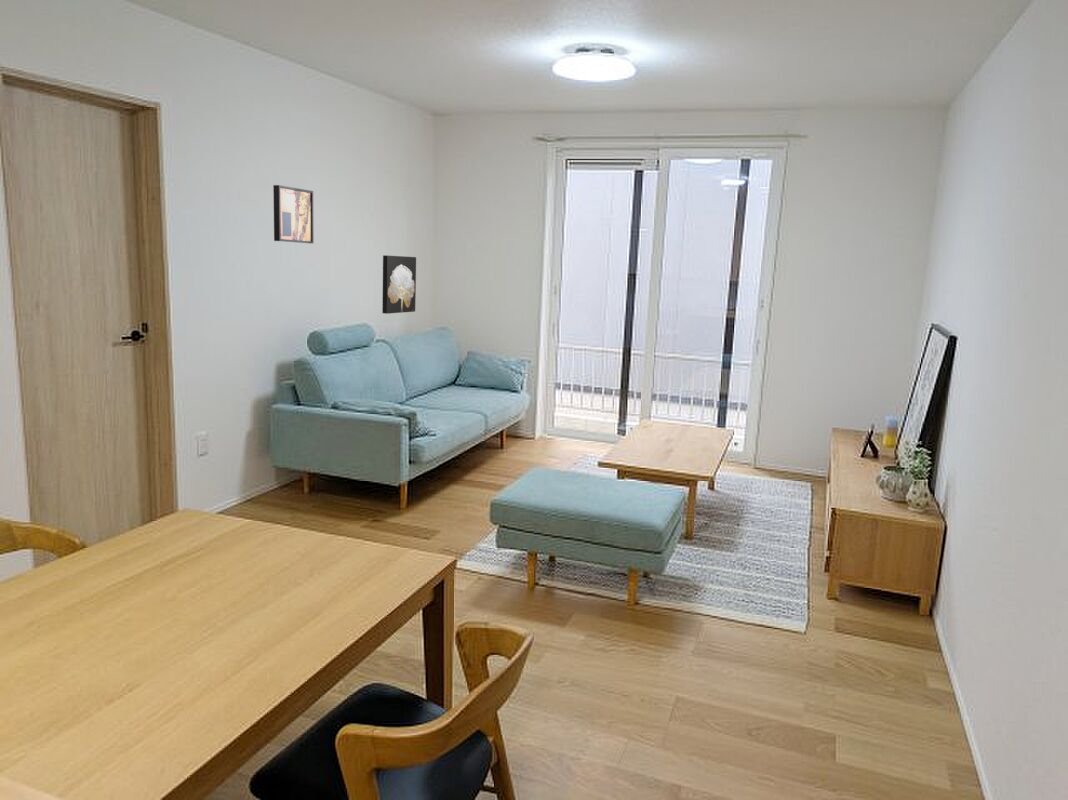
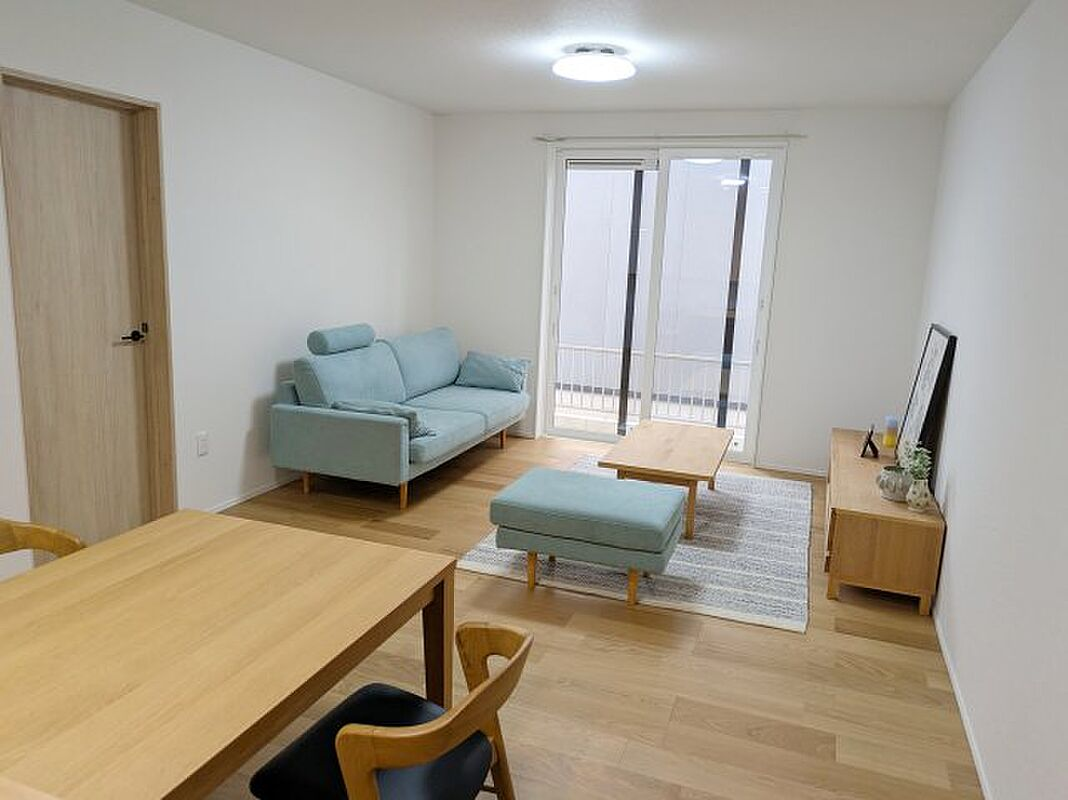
- wall art (294, 215)
- wall art (399, 284)
